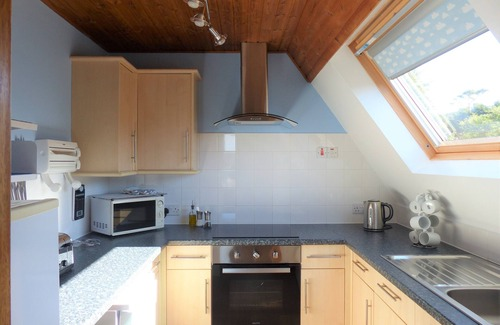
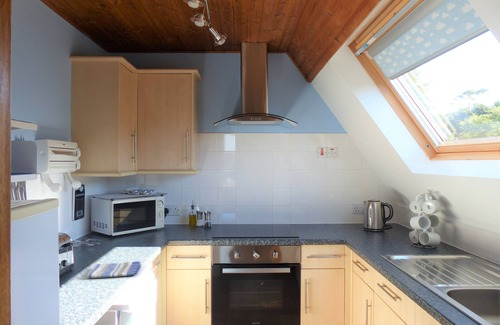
+ dish towel (115, 269)
